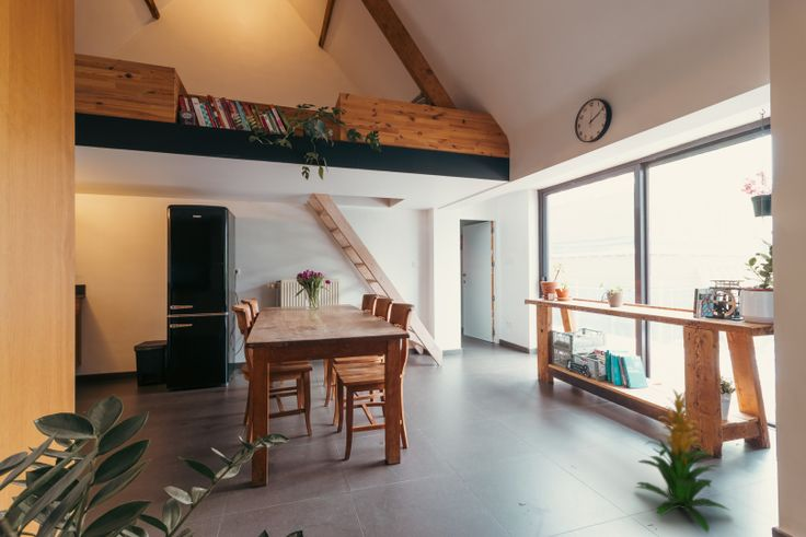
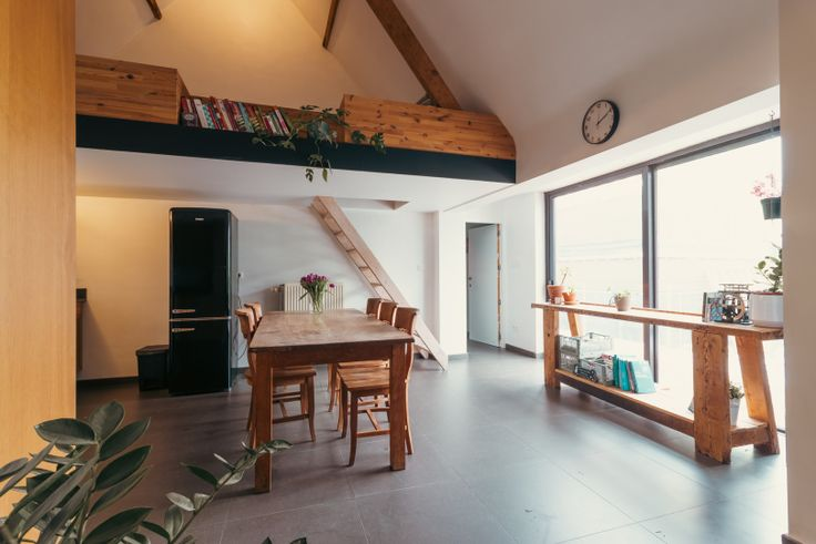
- indoor plant (680, 448)
